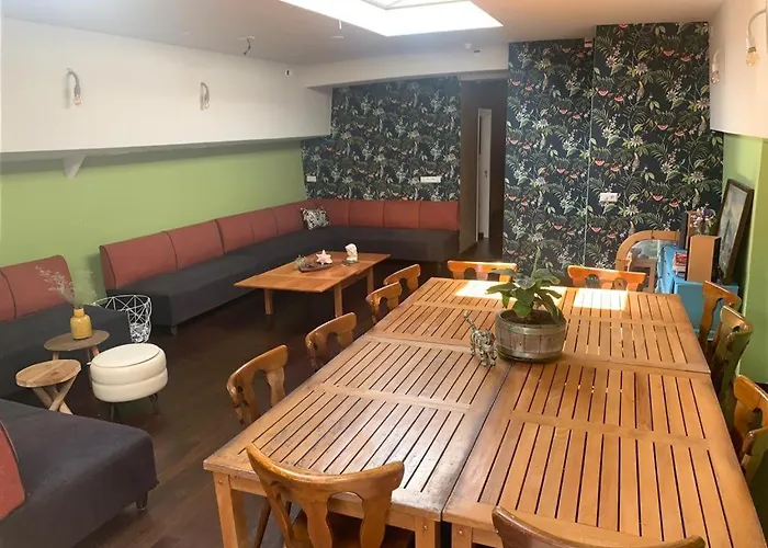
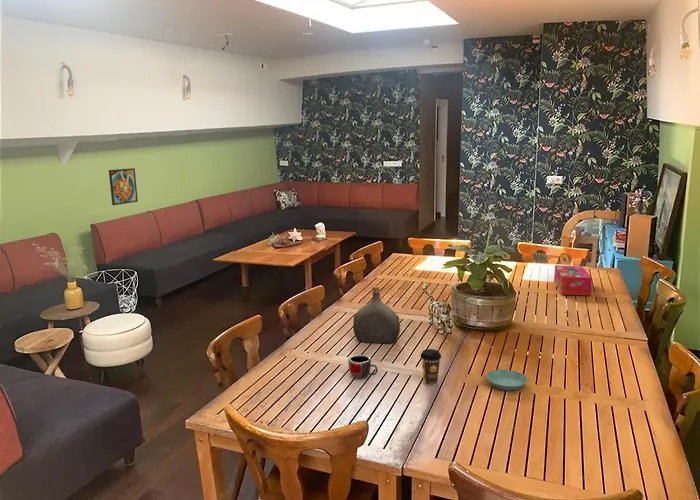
+ saucer (506, 380)
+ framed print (123, 186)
+ coffee cup (430, 367)
+ water jug (376, 313)
+ mug (363, 367)
+ tissue box (572, 279)
